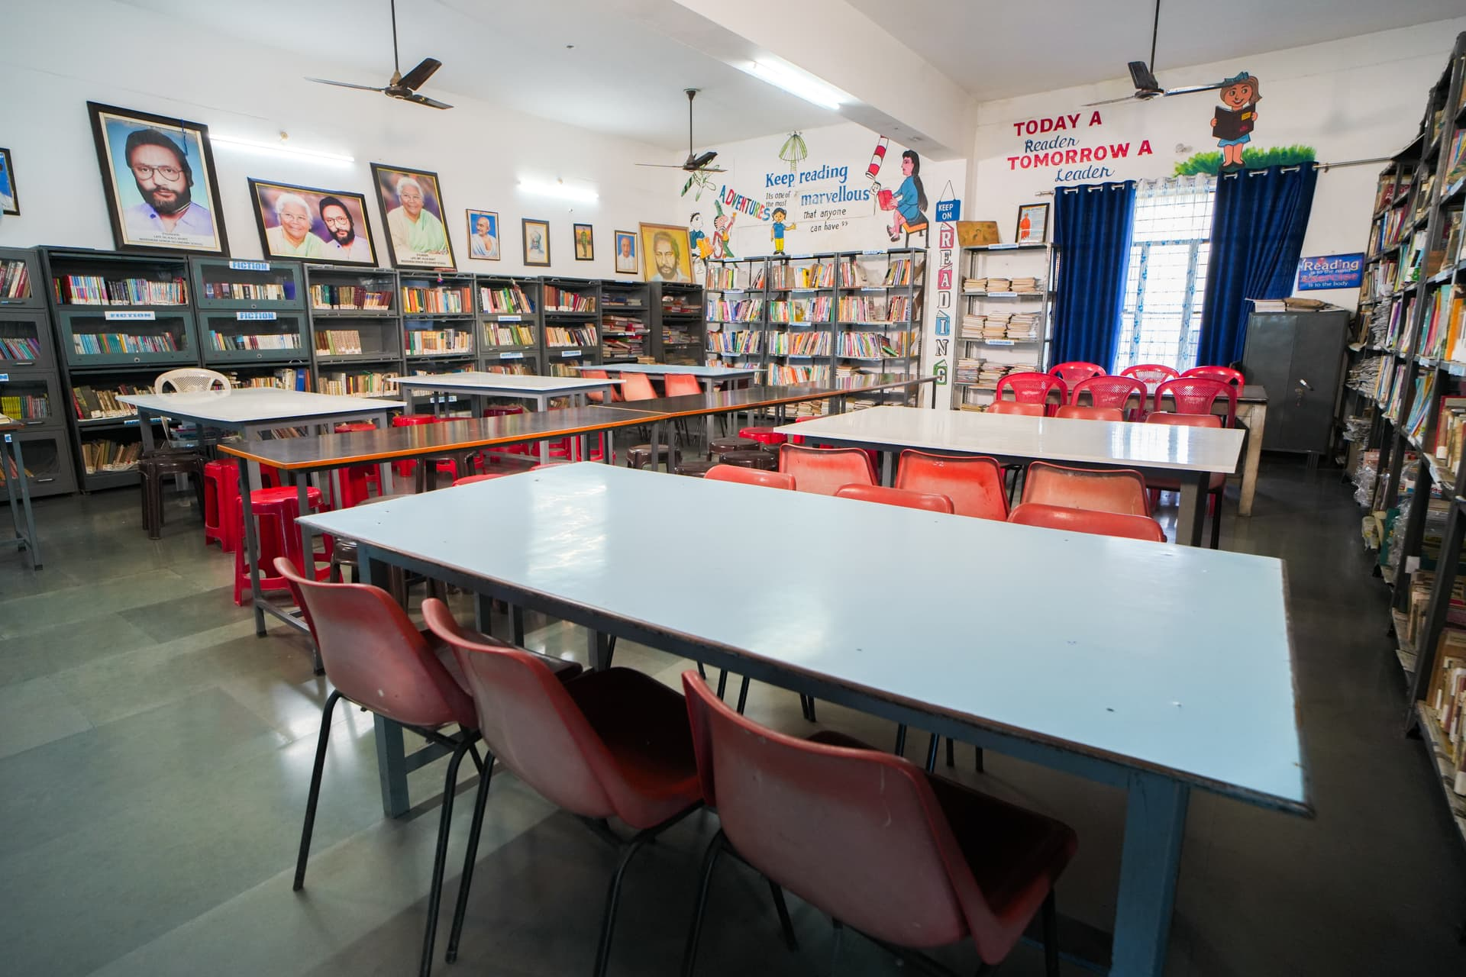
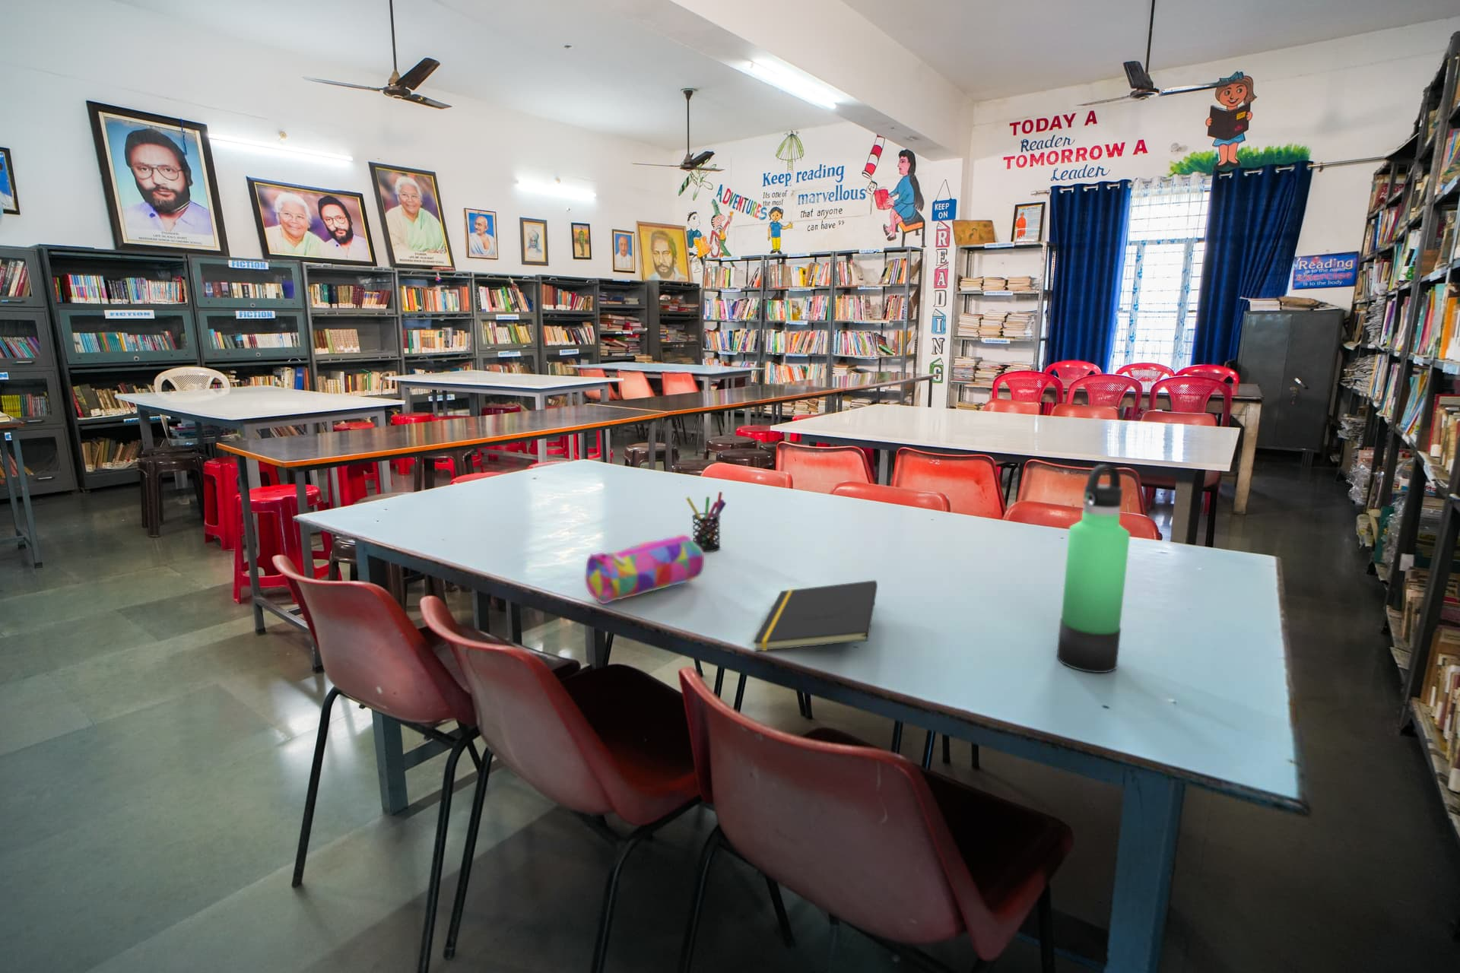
+ thermos bottle (1096, 566)
+ pencil case (645, 567)
+ pen holder (708, 519)
+ notepad (819, 612)
